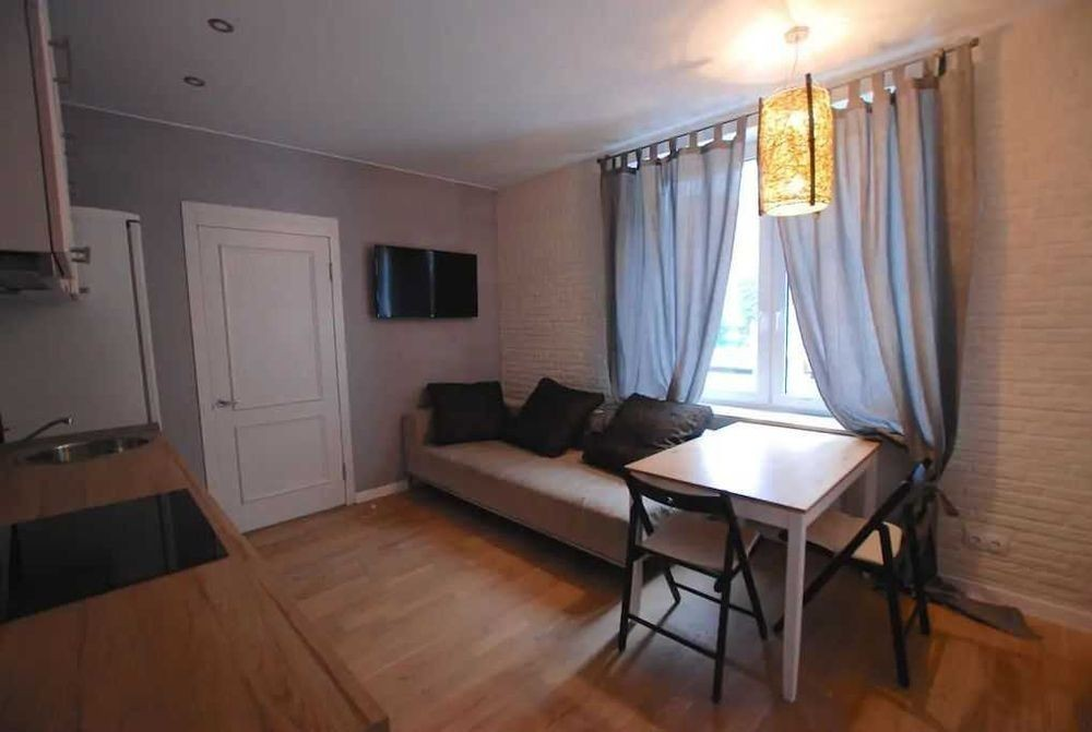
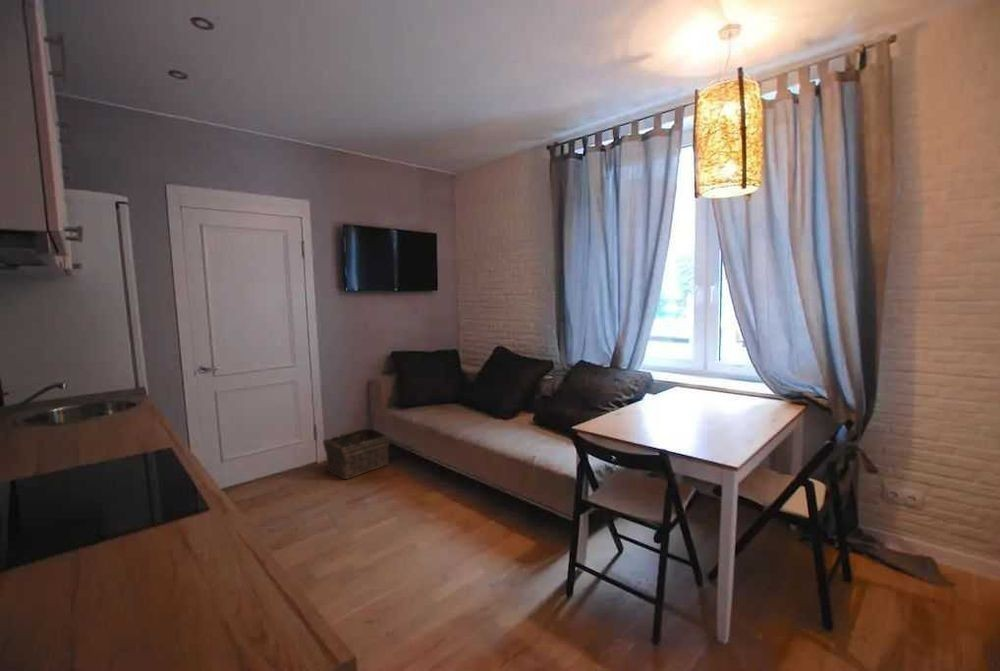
+ basket (355, 448)
